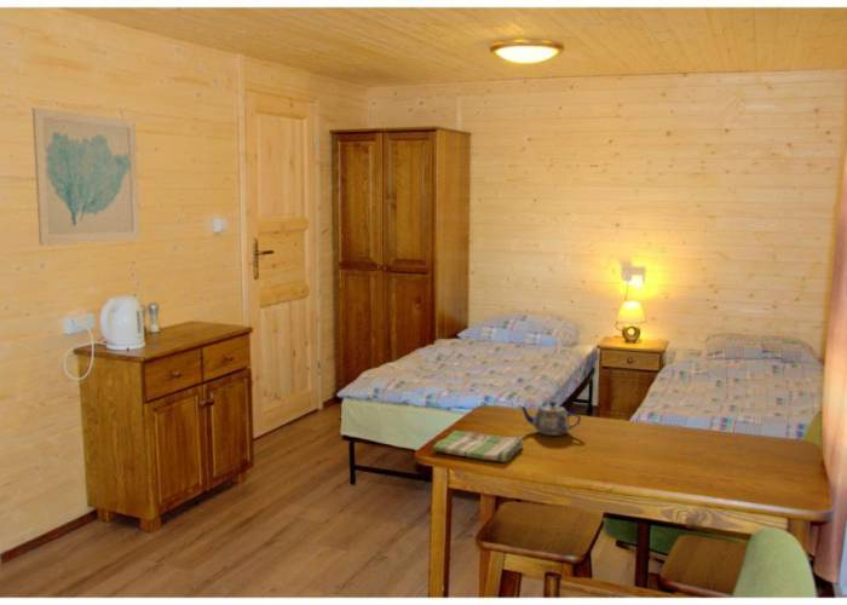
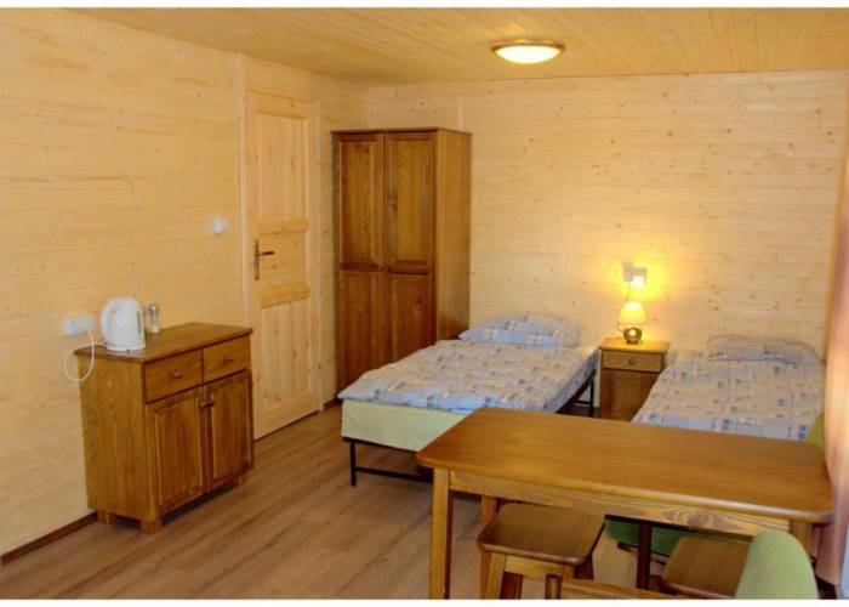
- teapot (548, 416)
- wall art (90, 179)
- dish towel (478, 443)
